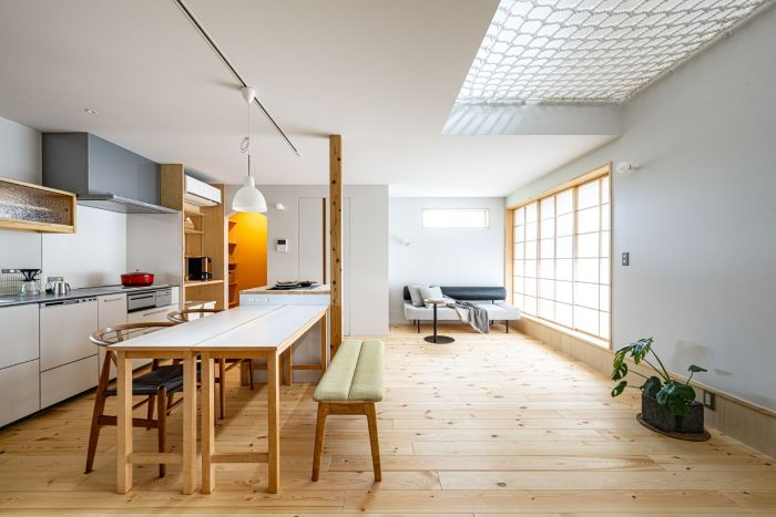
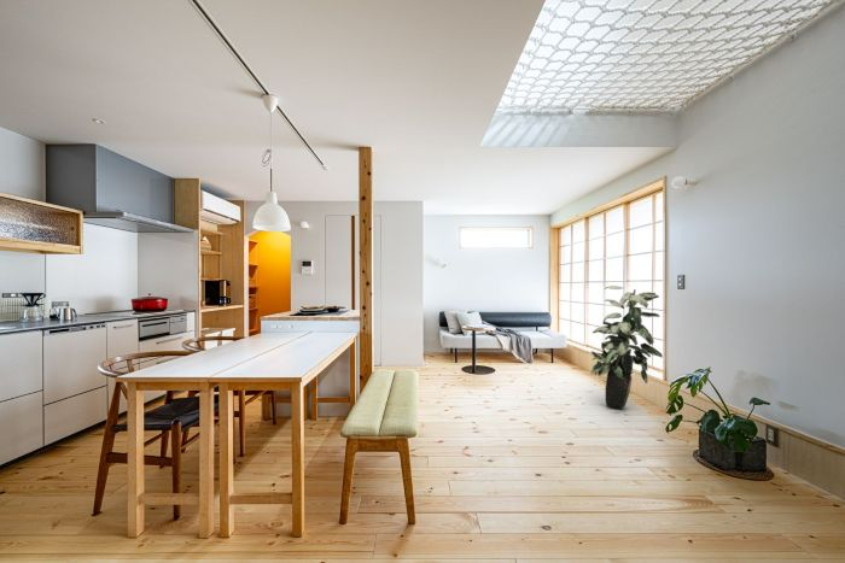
+ indoor plant (622, 346)
